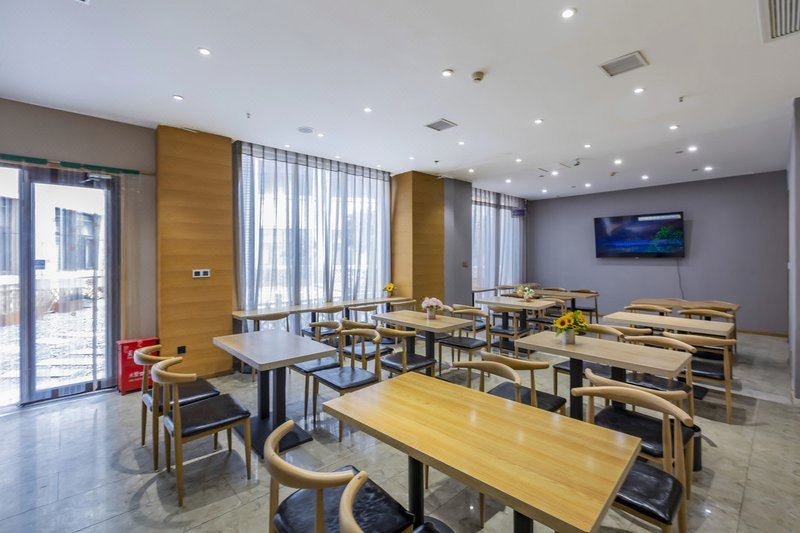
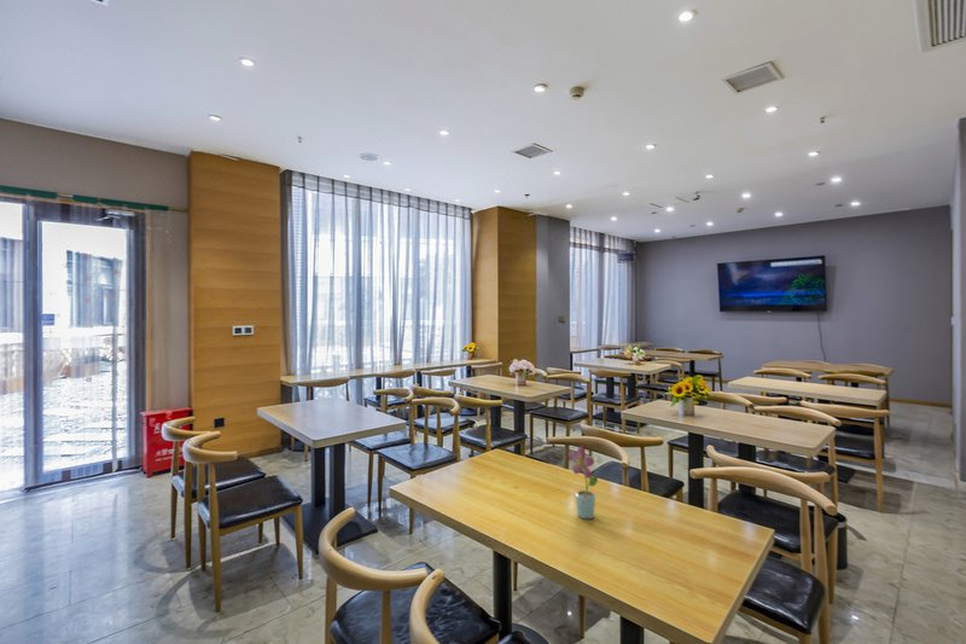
+ potted flower (584, 477)
